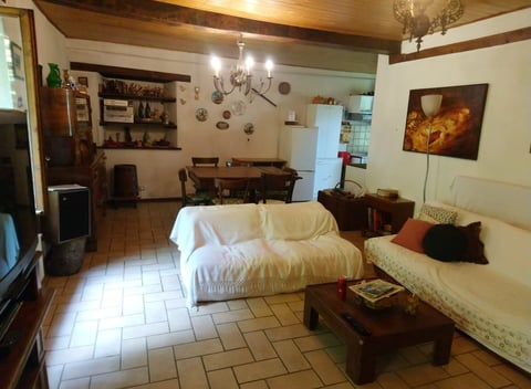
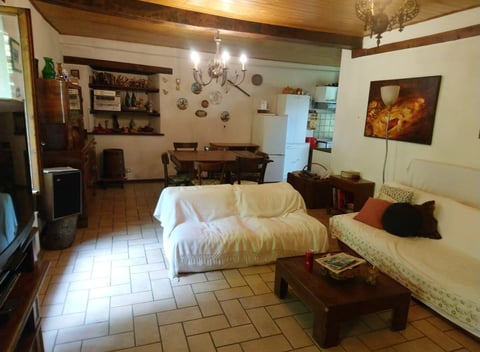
- remote control (355, 324)
